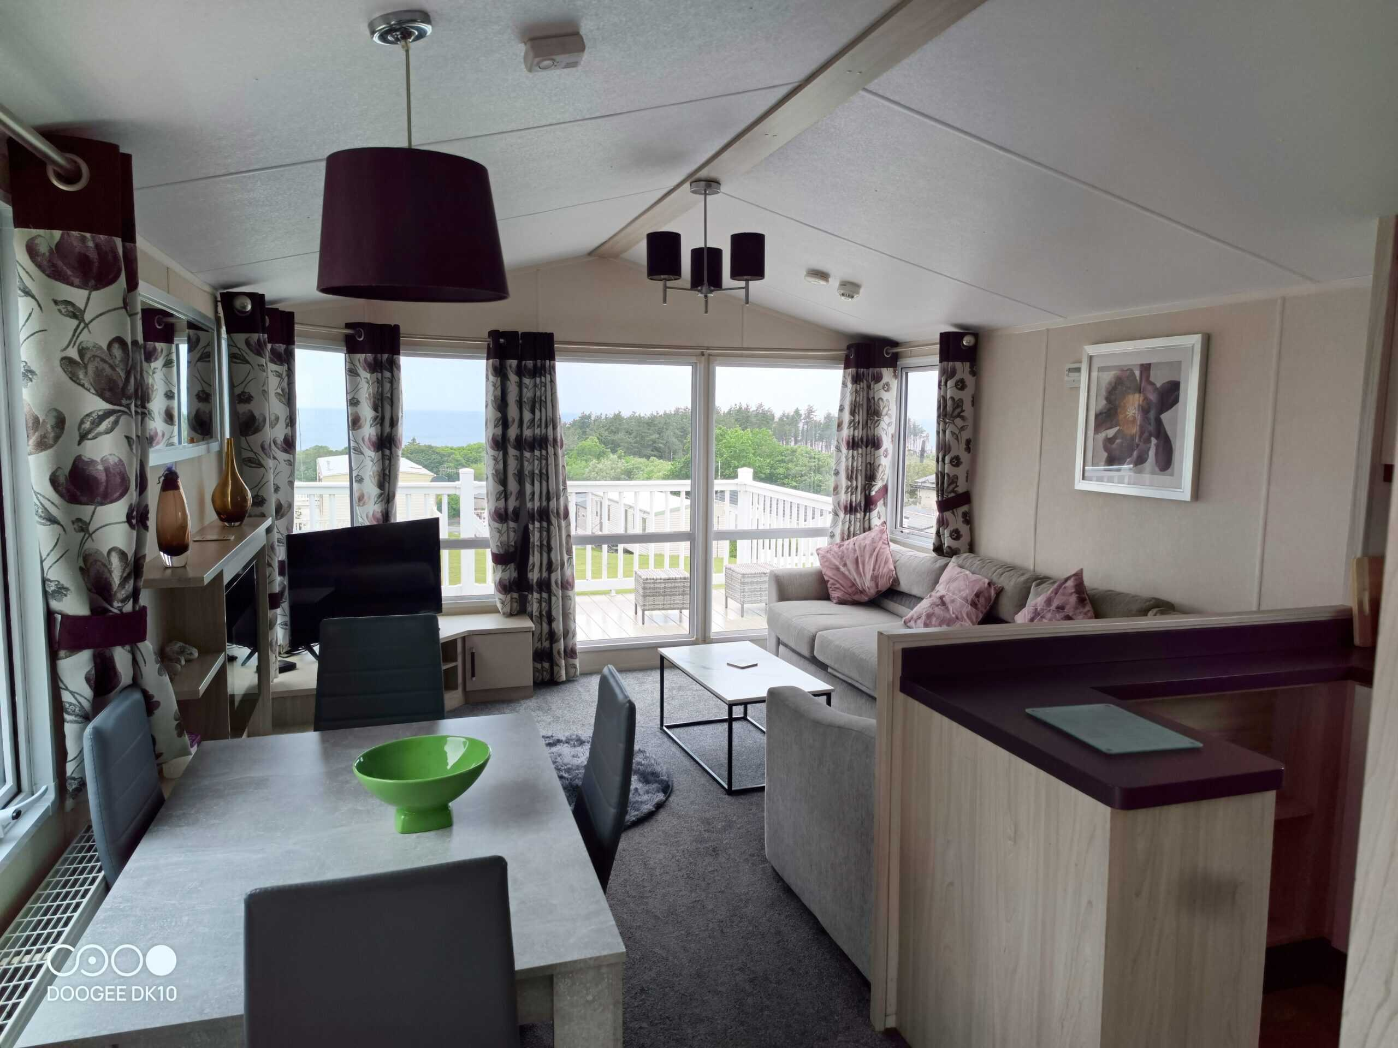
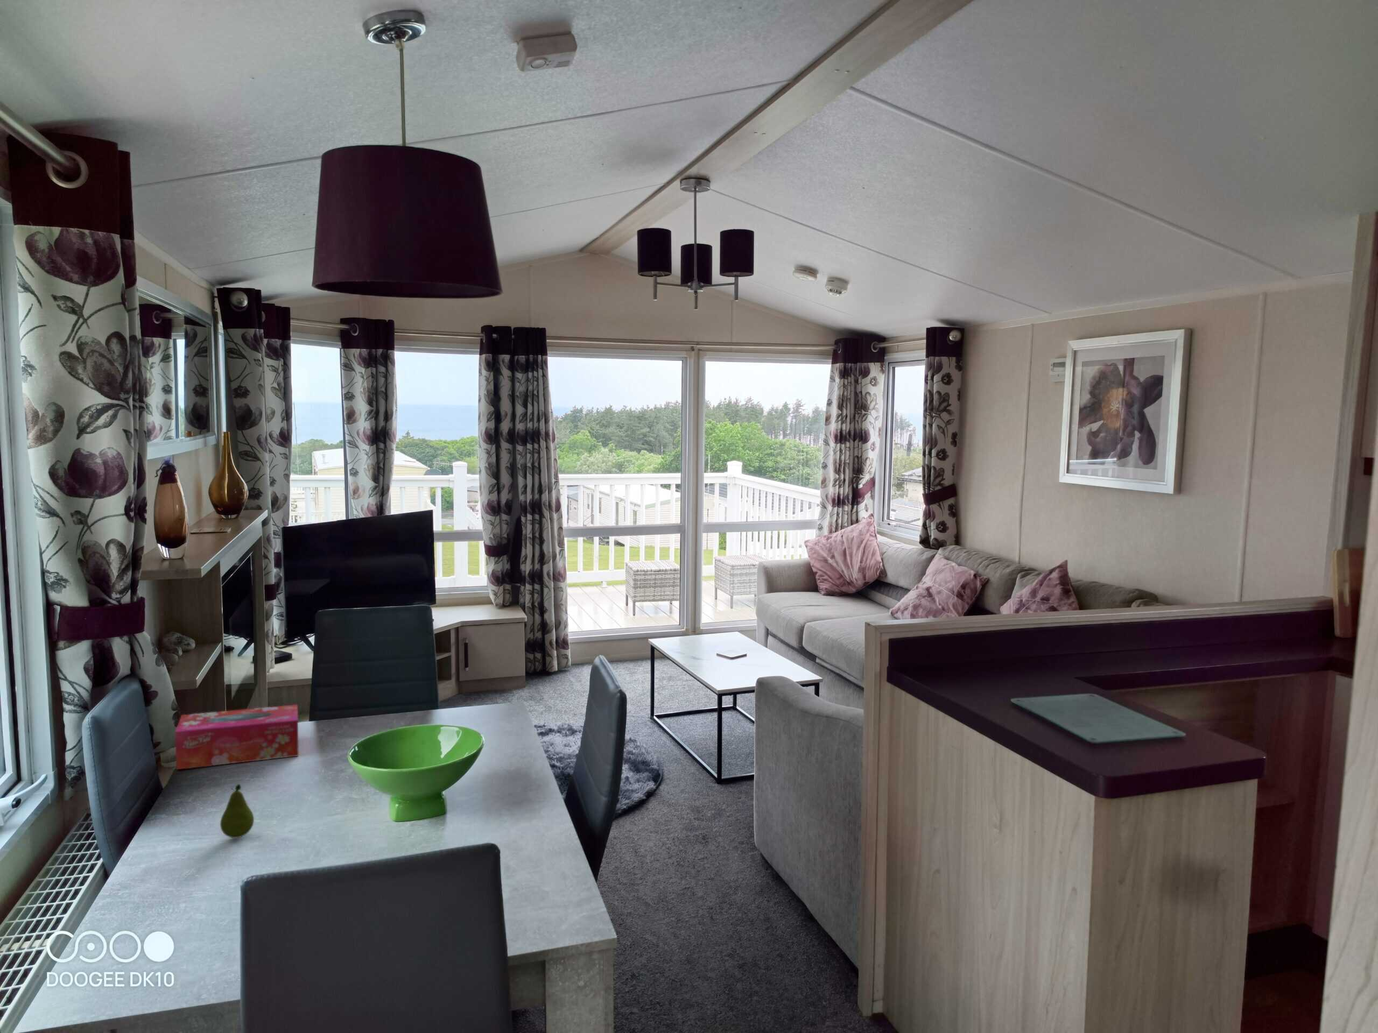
+ fruit (237, 809)
+ tissue box (240, 735)
